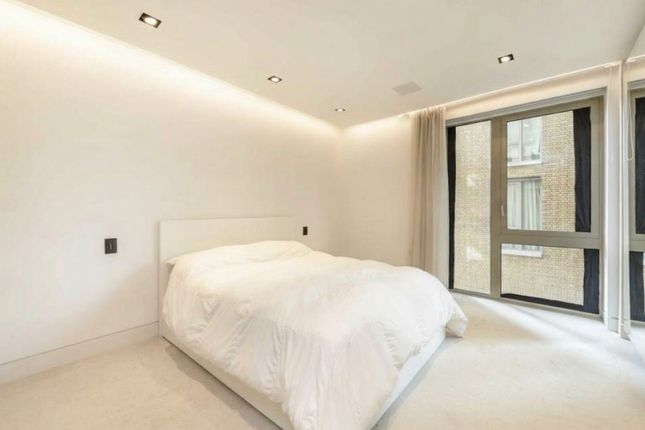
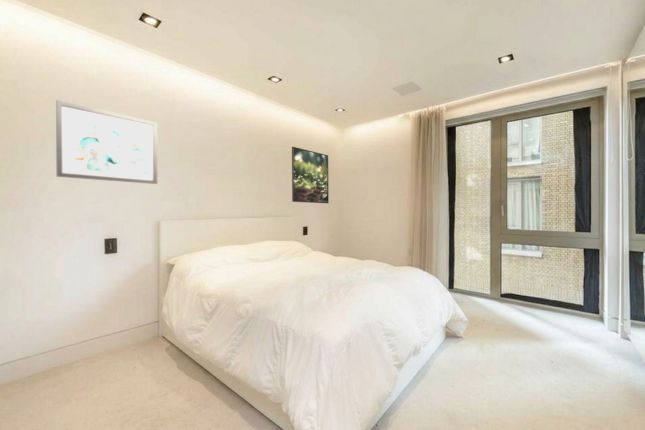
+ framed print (311, 176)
+ wall art (112, 146)
